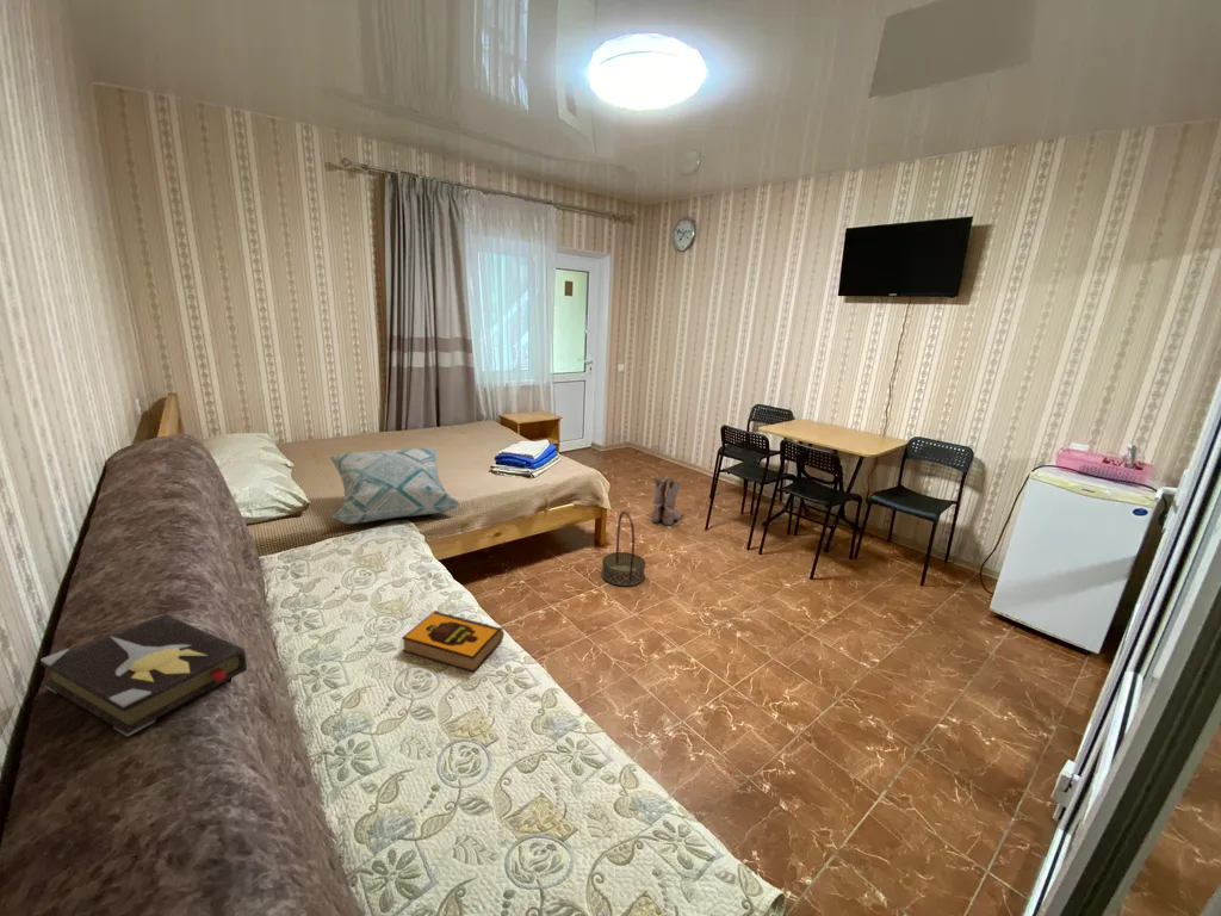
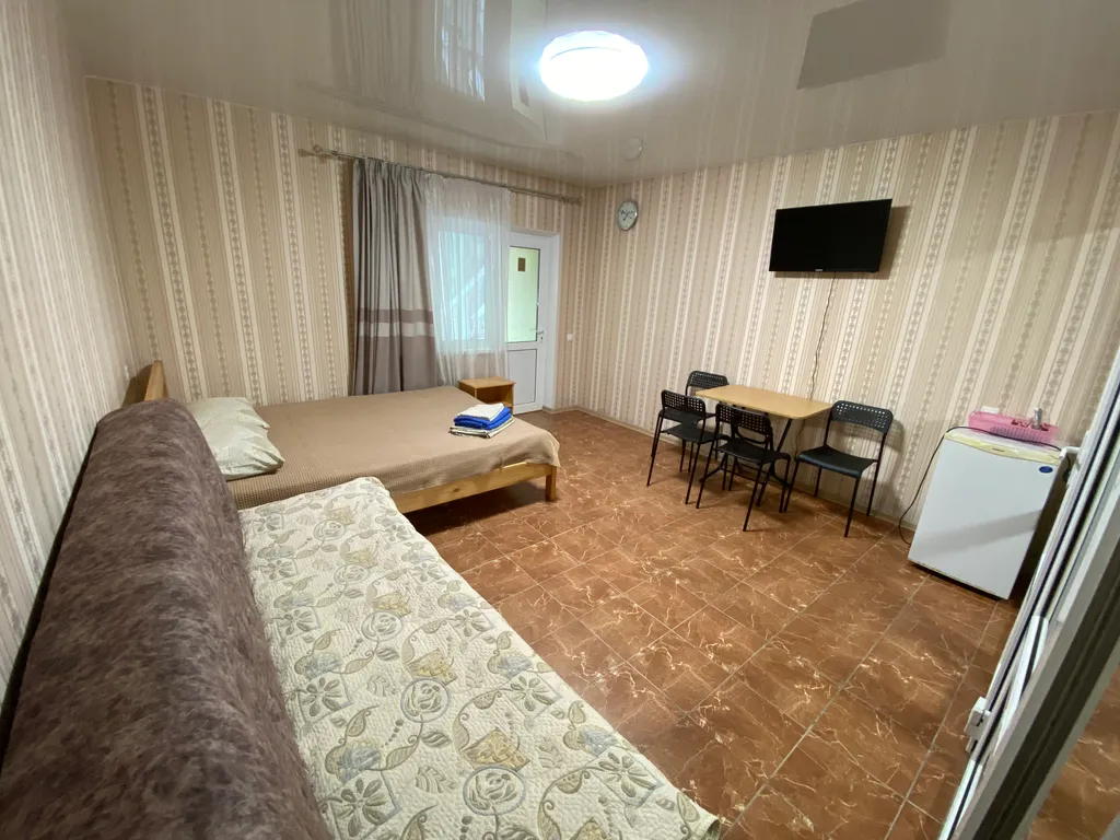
- hardback book (148, 663)
- decorative pillow (392, 482)
- hardback book (454, 637)
- boots (668, 496)
- basket (618, 544)
